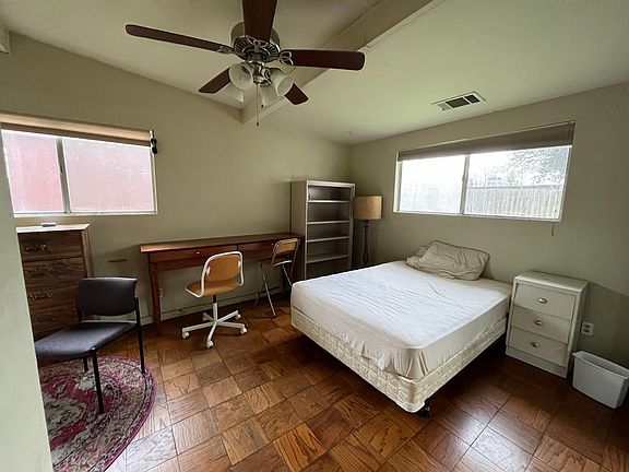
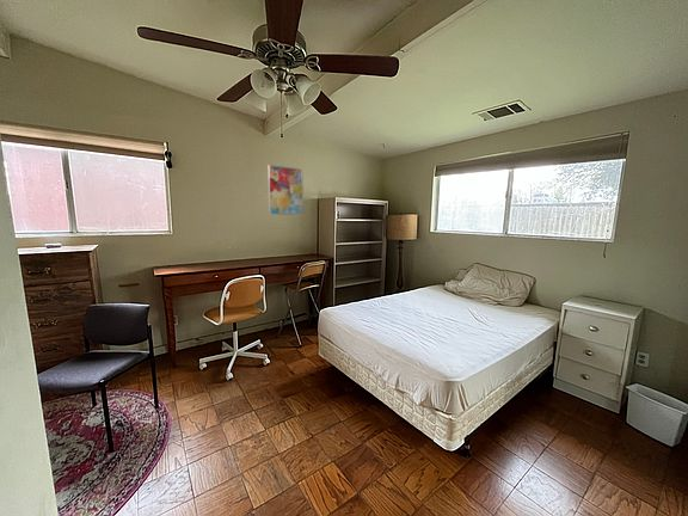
+ wall art (285, 191)
